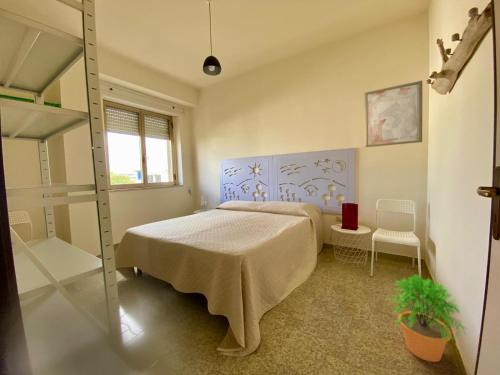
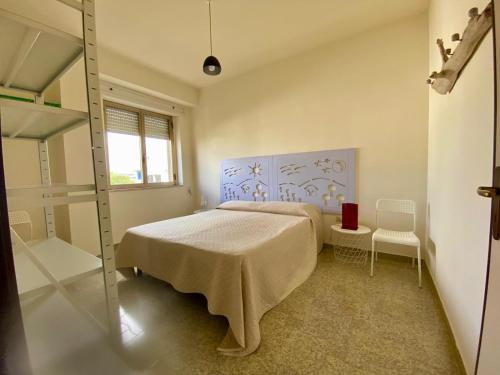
- wall art (391, 116)
- potted plant (423, 313)
